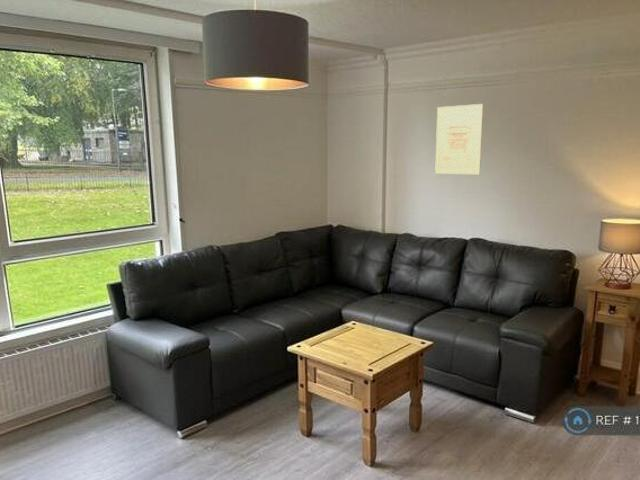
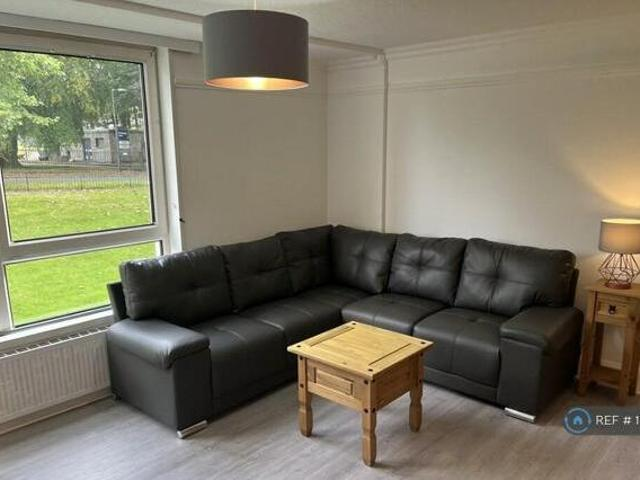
- wall art (458, 140)
